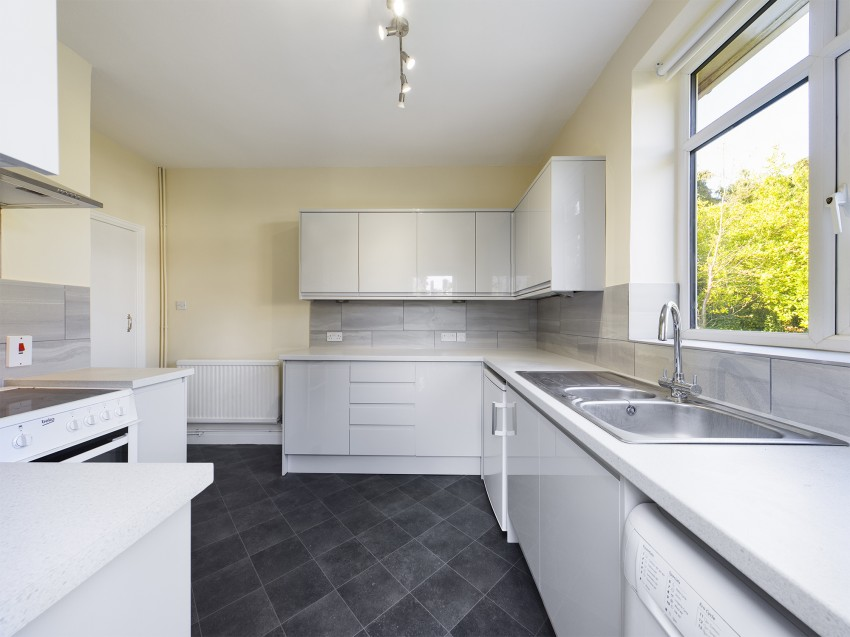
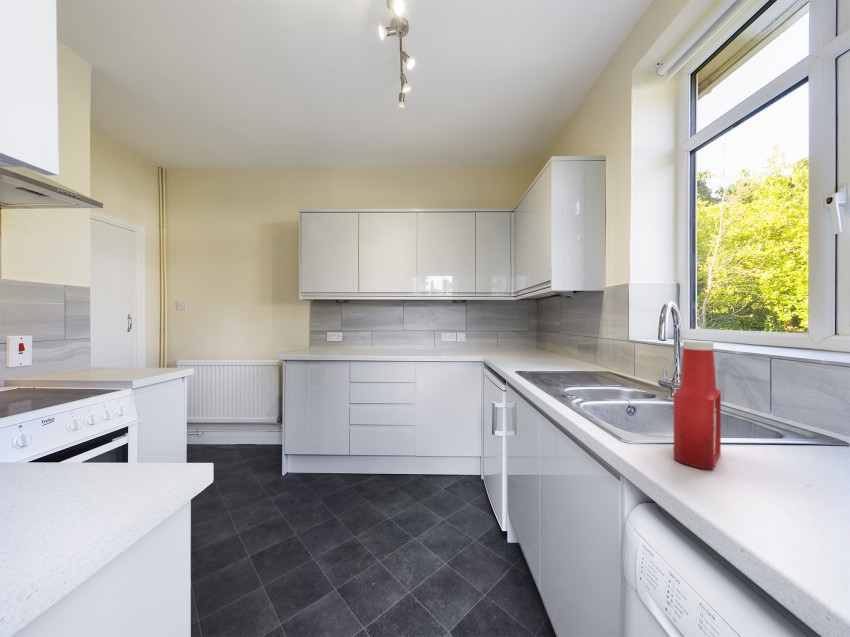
+ soap bottle (697, 398)
